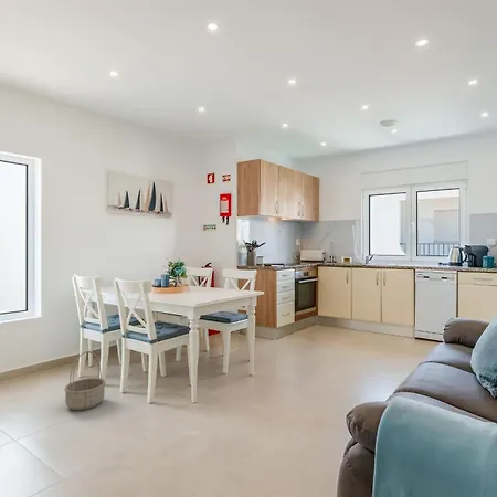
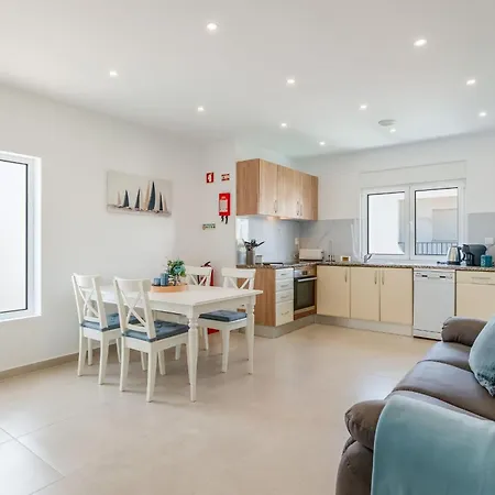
- basket (85, 379)
